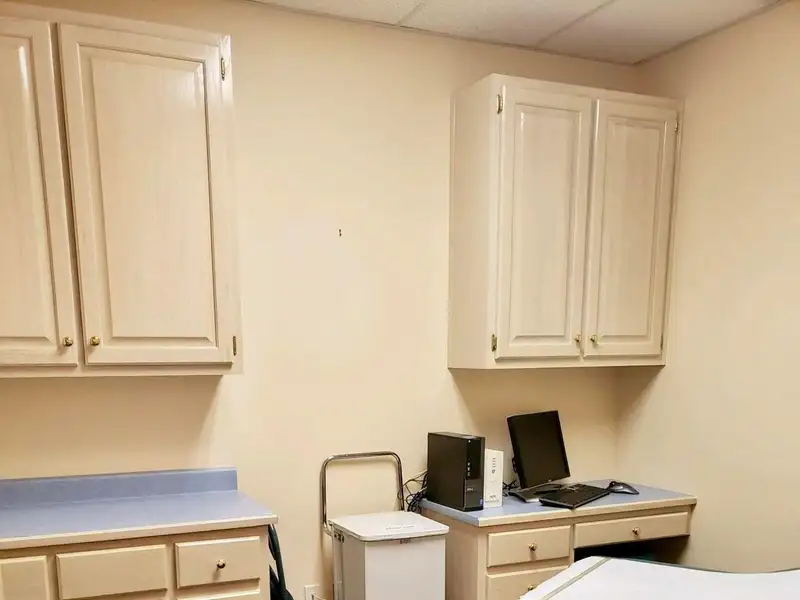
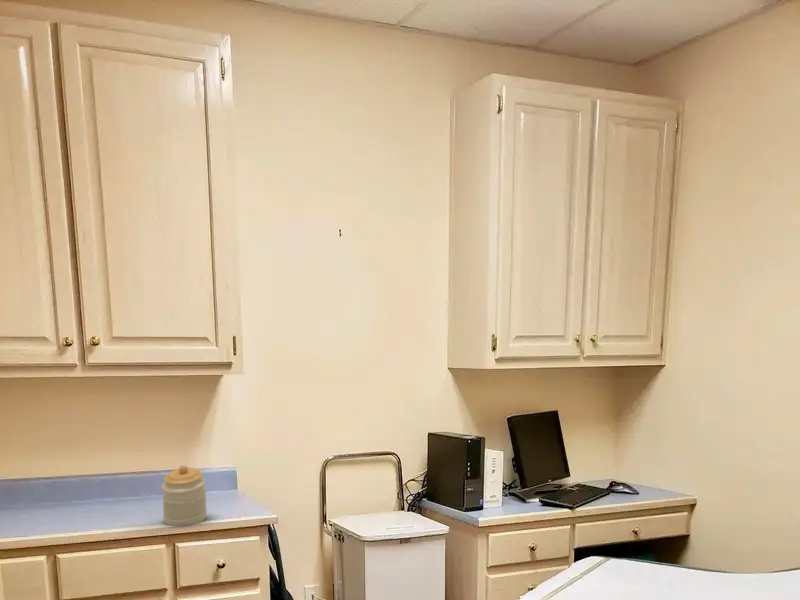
+ jar (184, 492)
